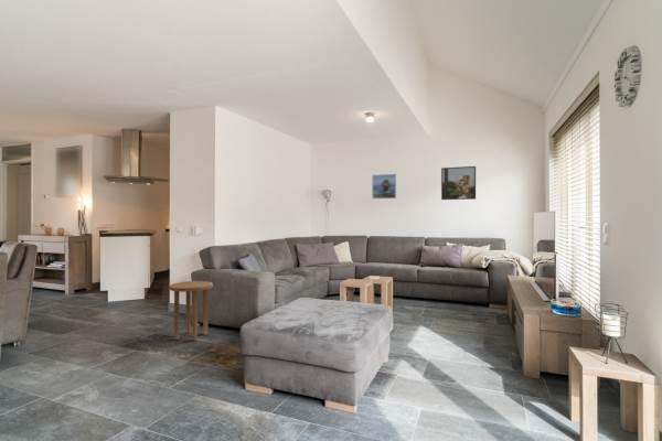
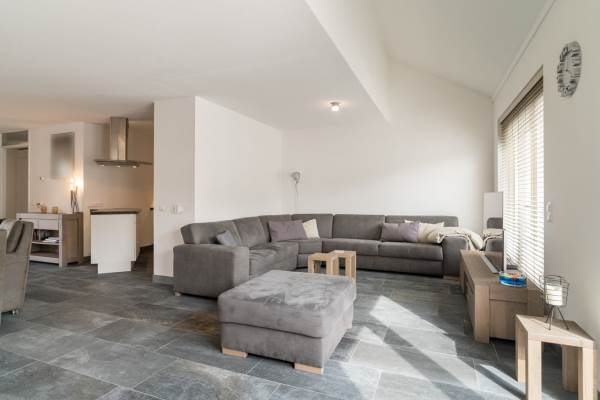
- side table (192, 310)
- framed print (458, 183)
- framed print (384, 186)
